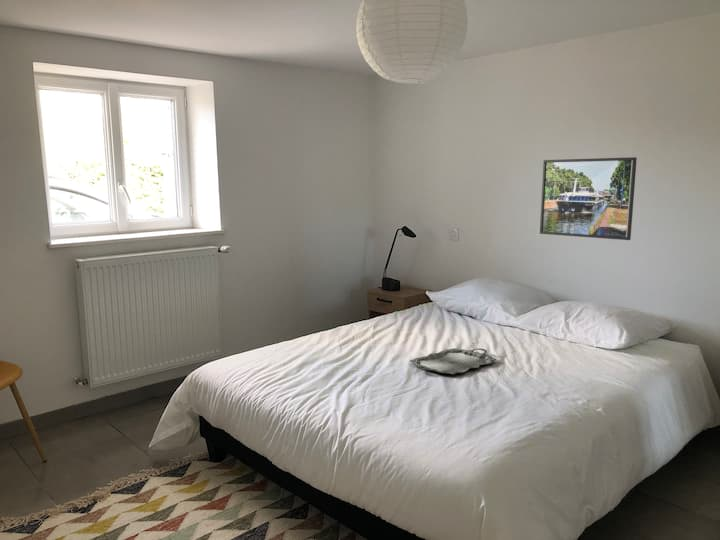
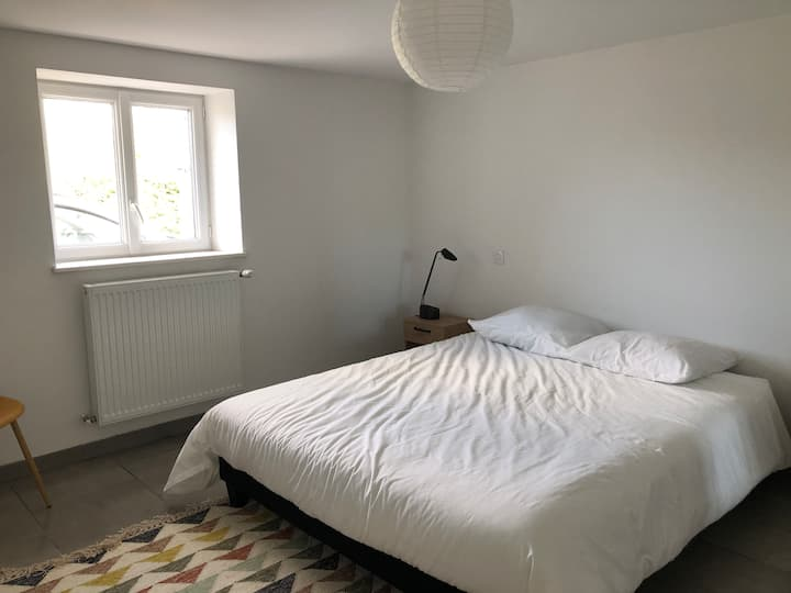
- serving tray (453, 360)
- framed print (584, 198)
